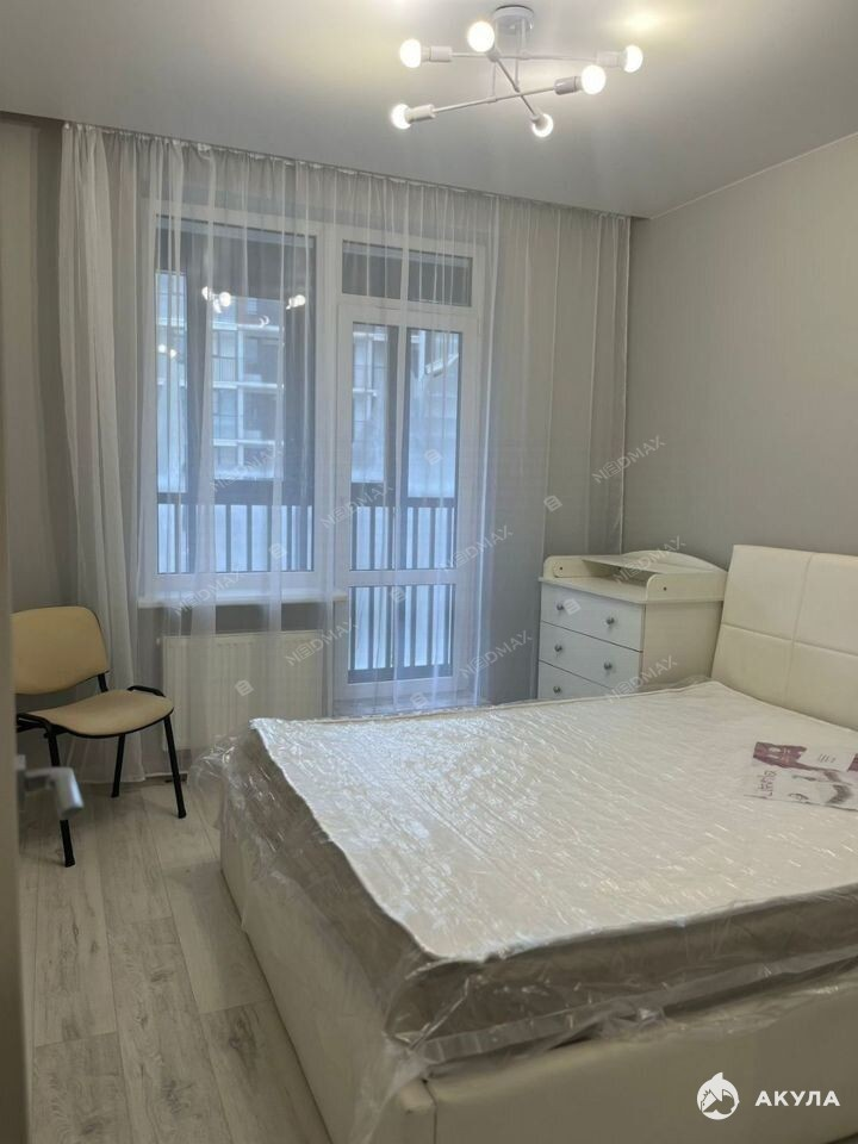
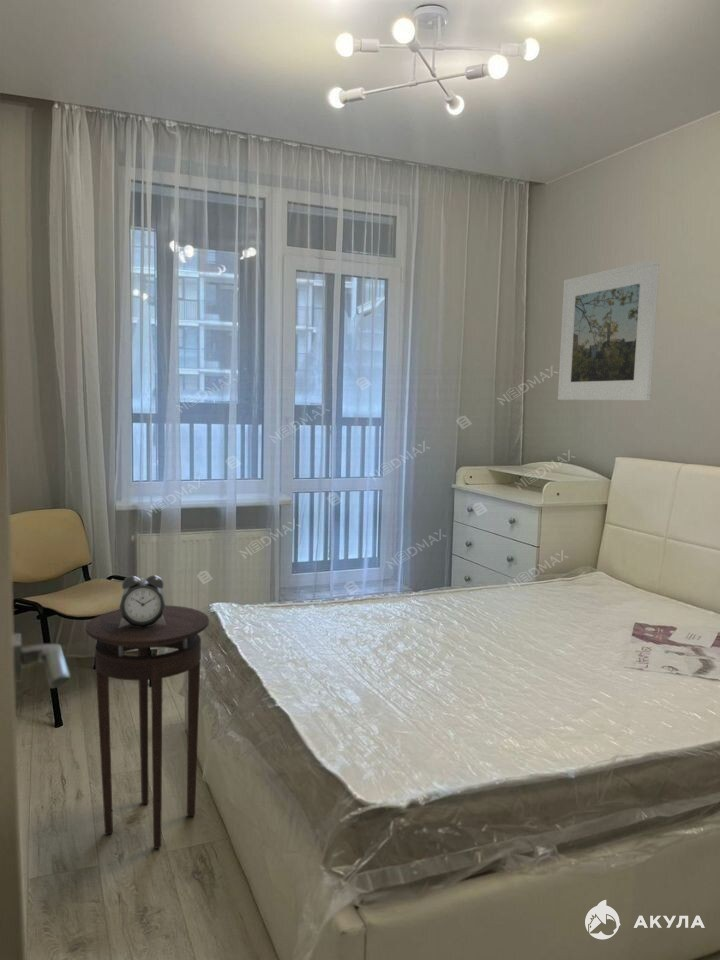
+ alarm clock (142, 599)
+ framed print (604, 336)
+ stool (147, 724)
